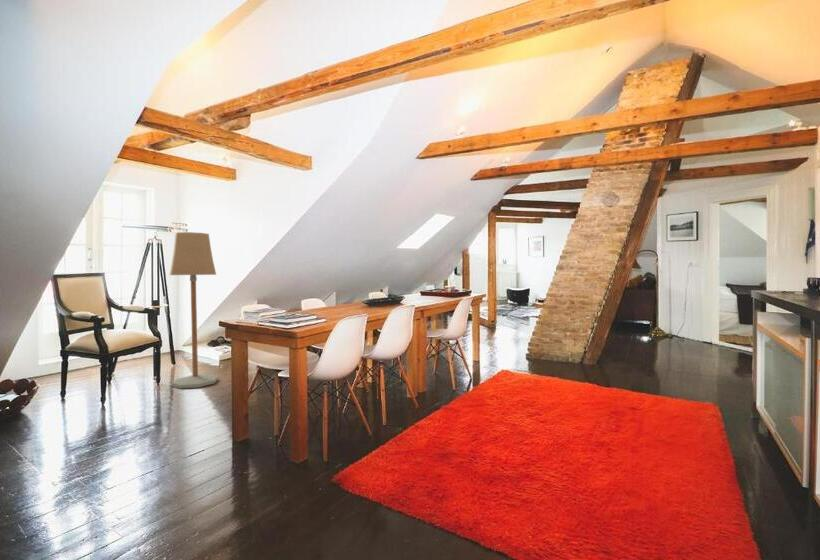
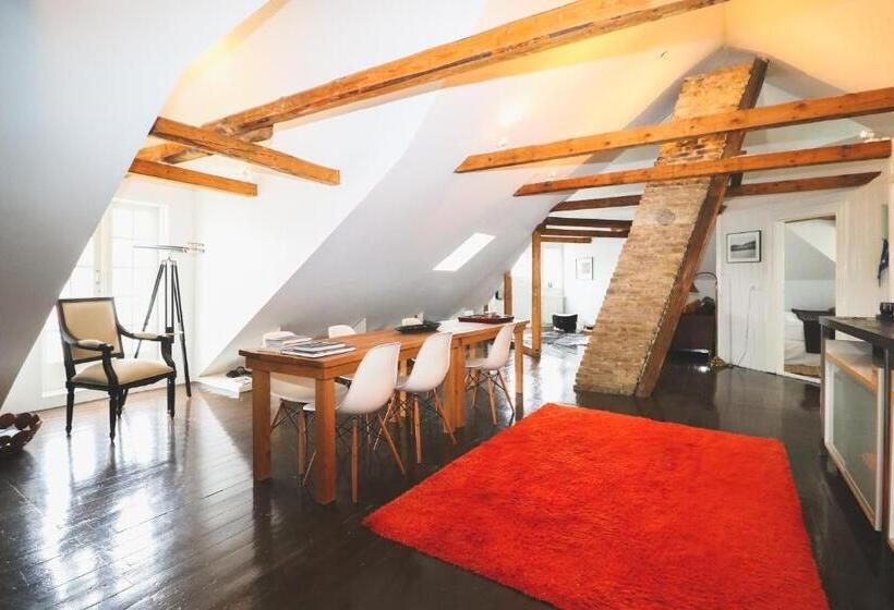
- floor lamp (193, 308)
